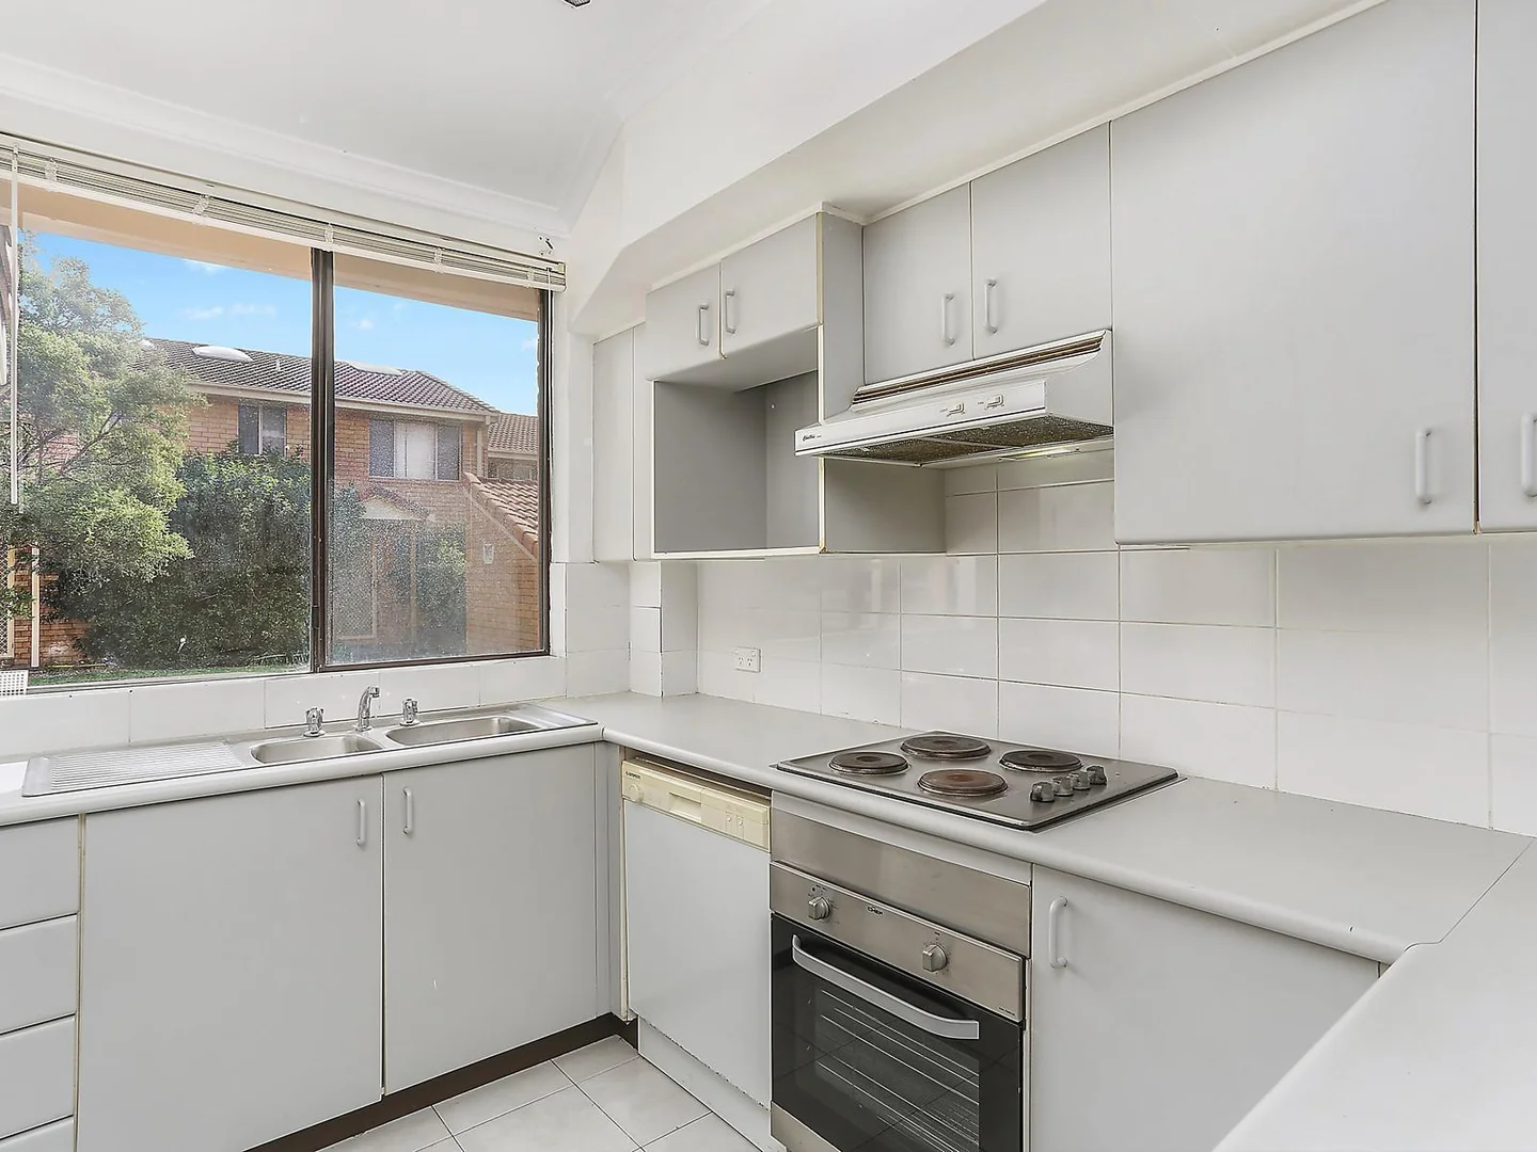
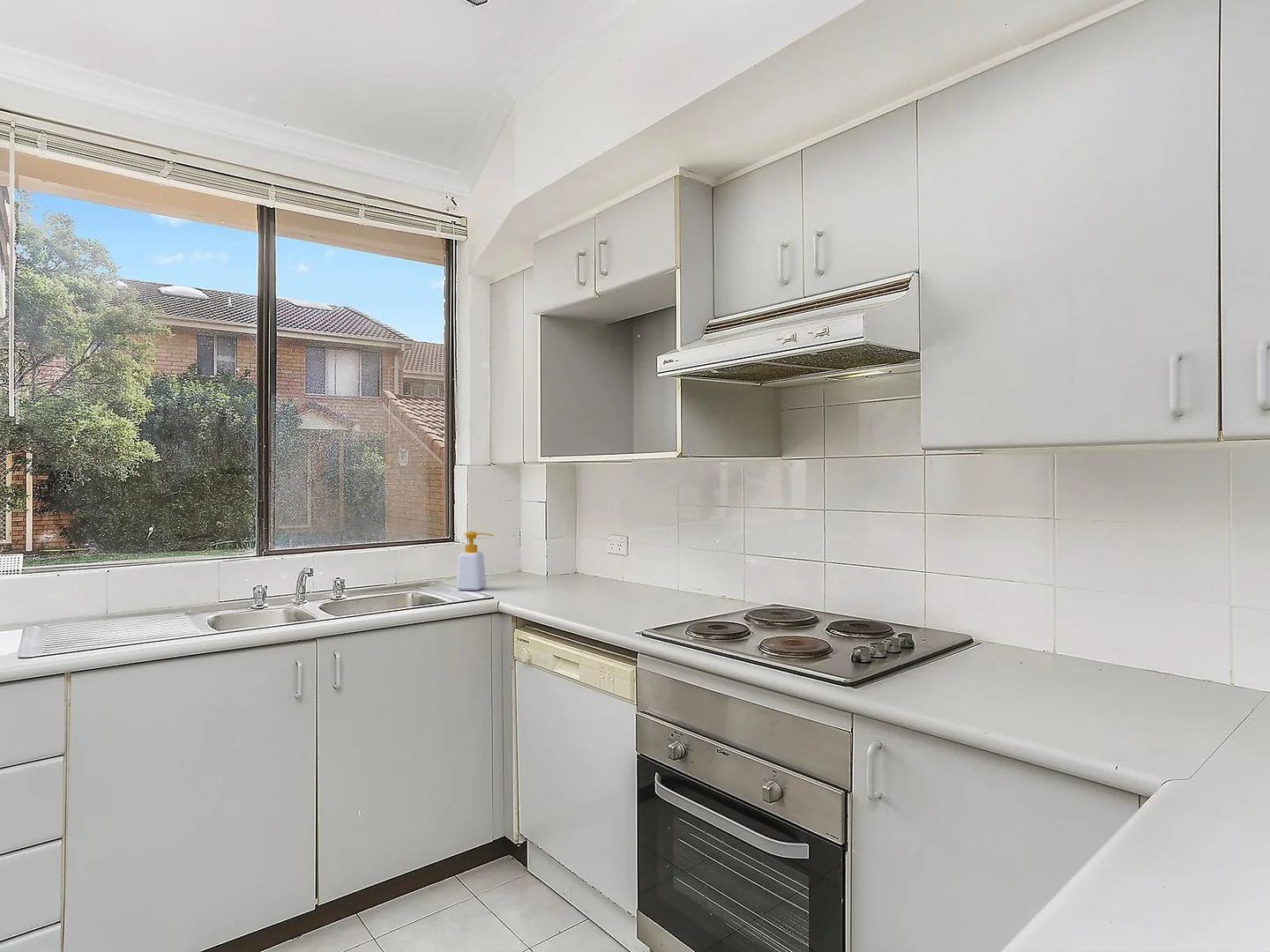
+ soap bottle (476, 560)
